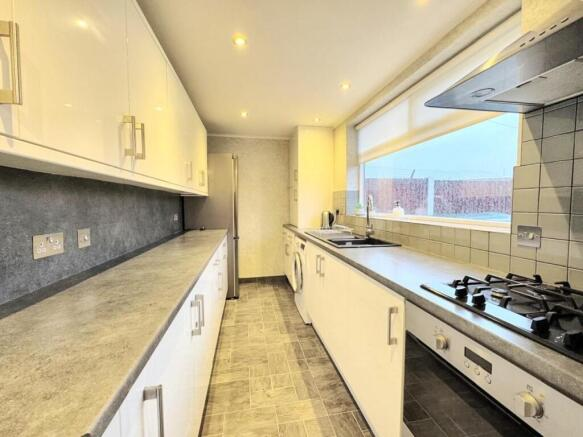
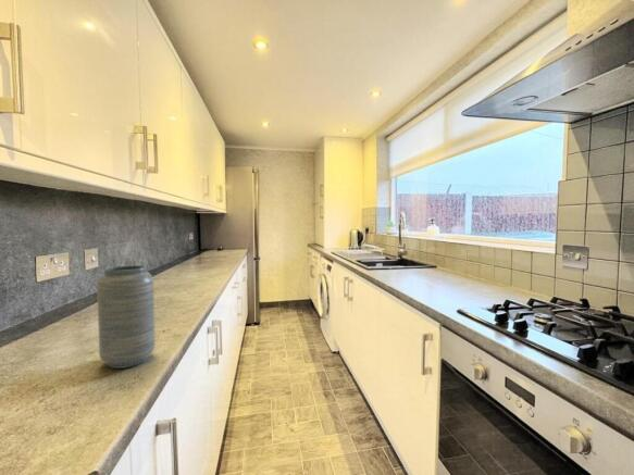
+ vase (127, 314)
